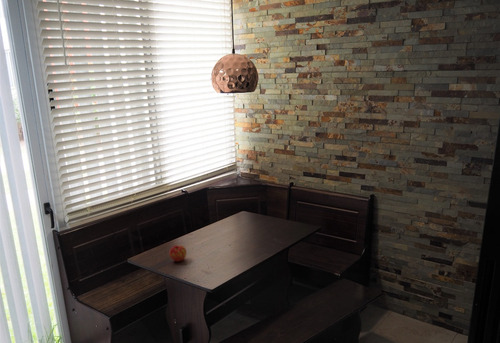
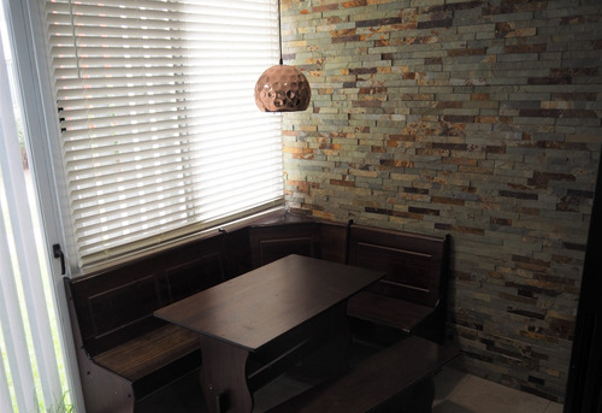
- apple (178, 253)
